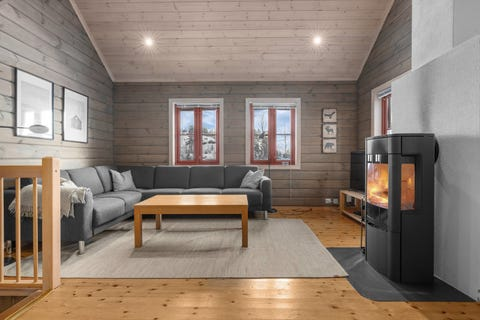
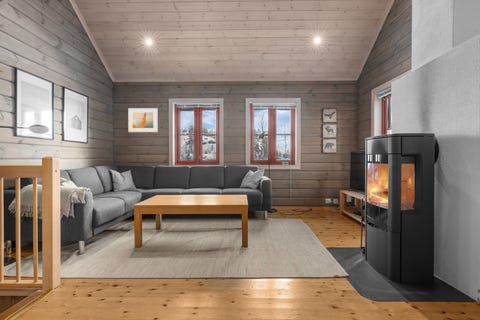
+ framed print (143, 120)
